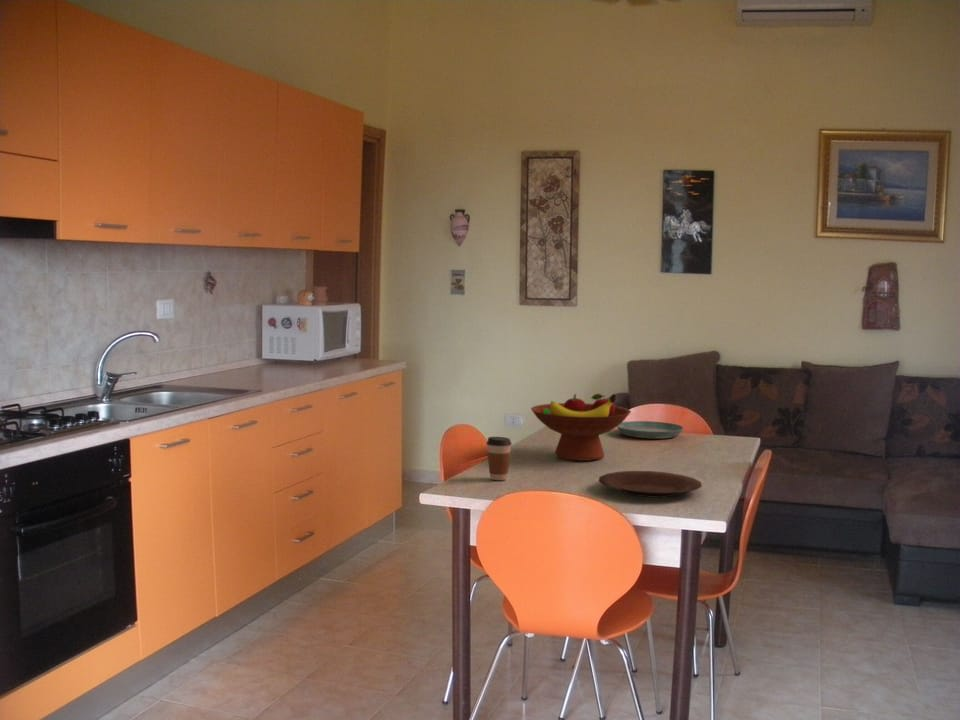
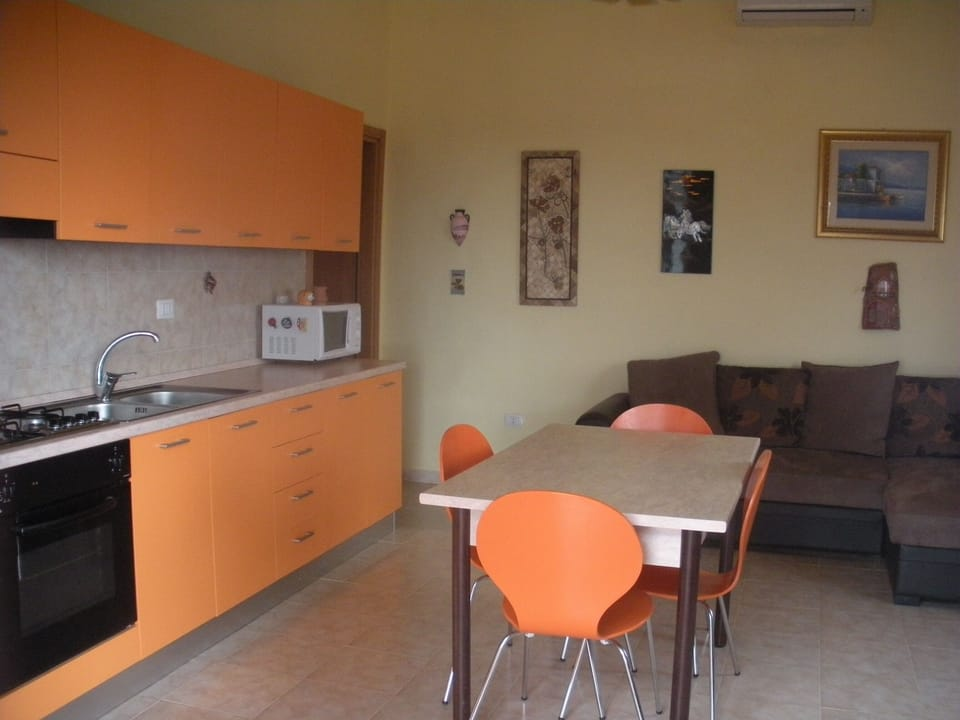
- saucer (649, 430)
- fruit bowl (580, 424)
- coffee cup (498, 458)
- plate (649, 485)
